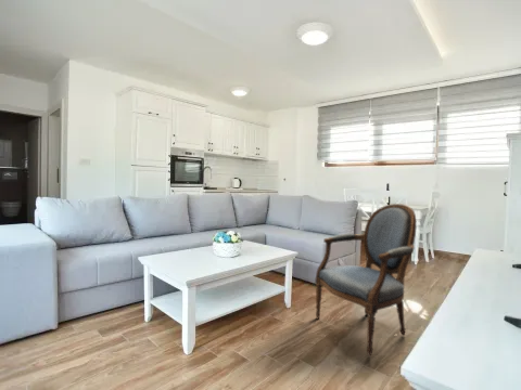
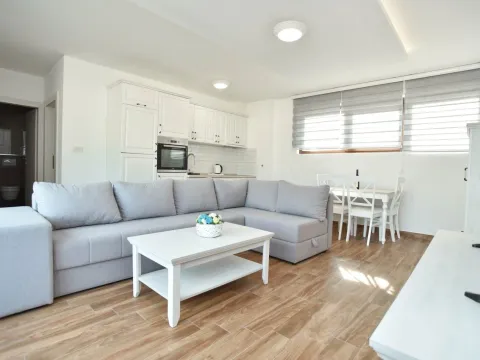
- armchair (368, 266)
